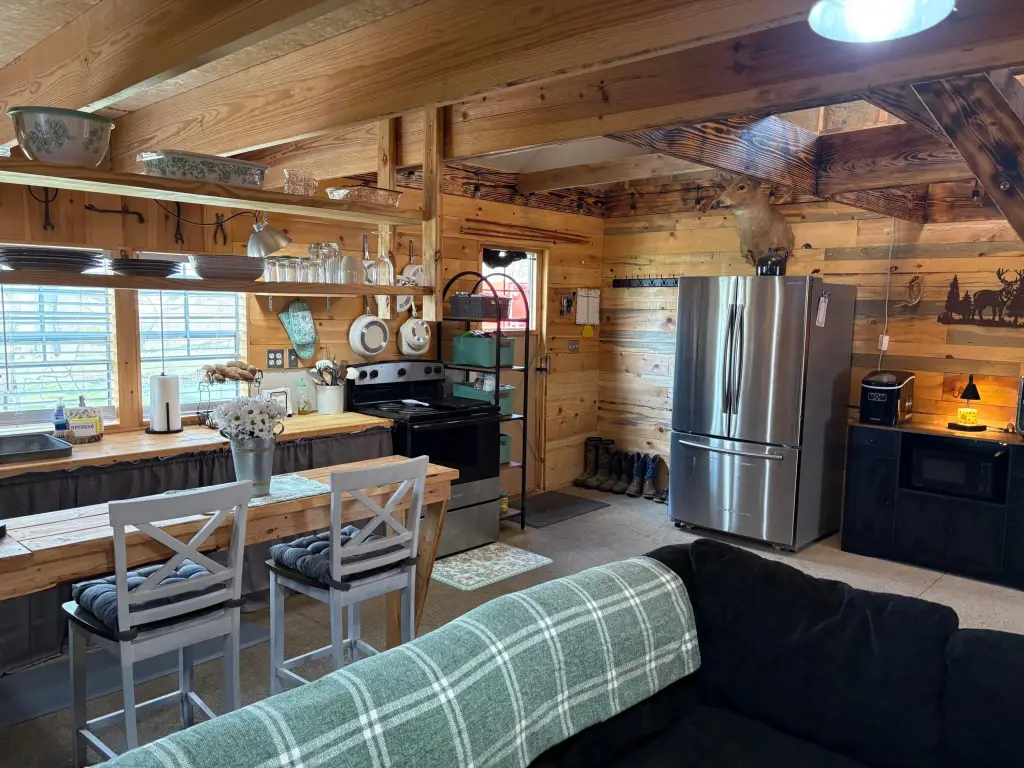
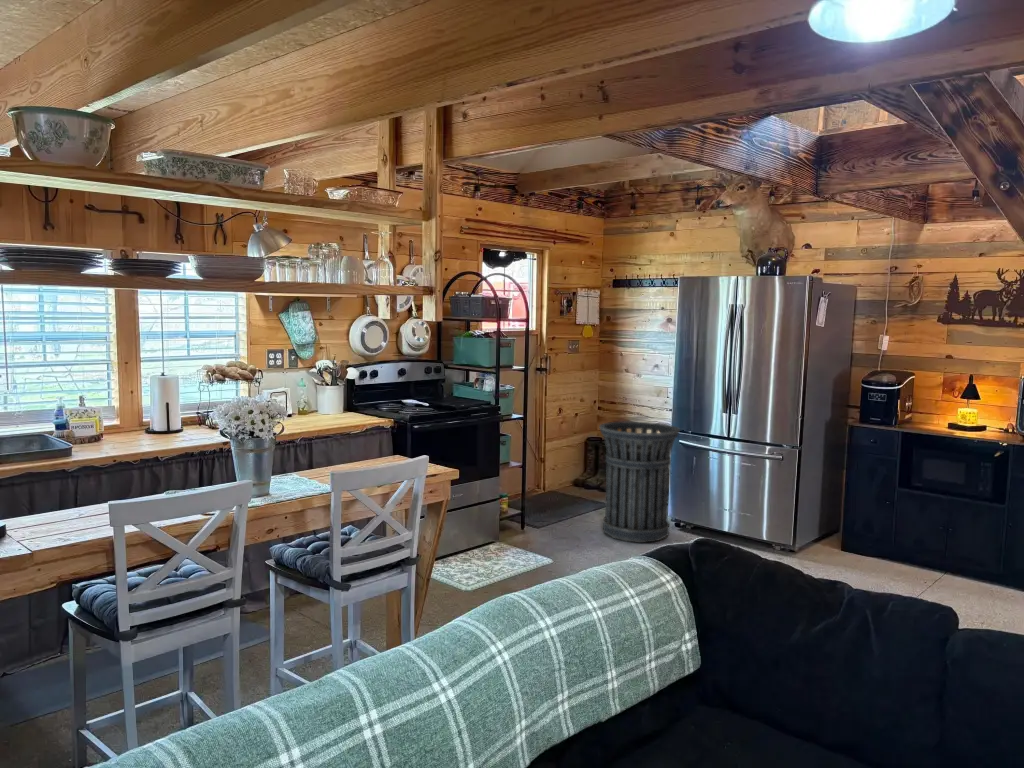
+ trash can (637, 481)
